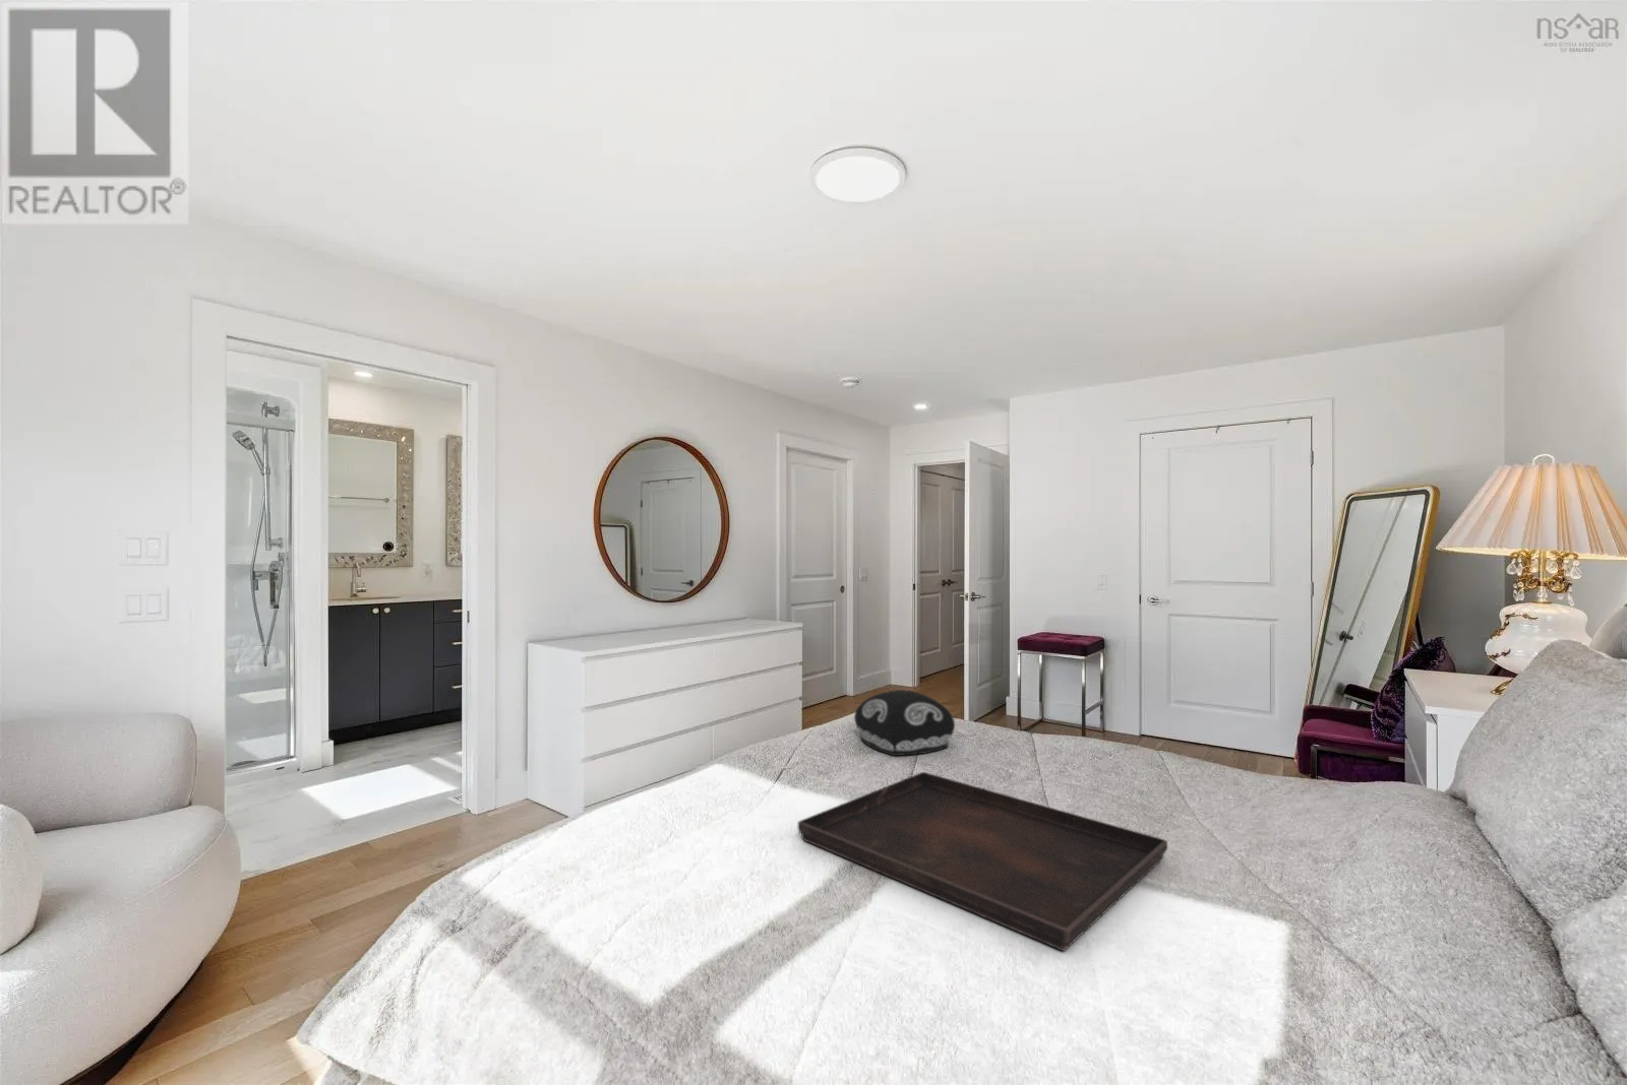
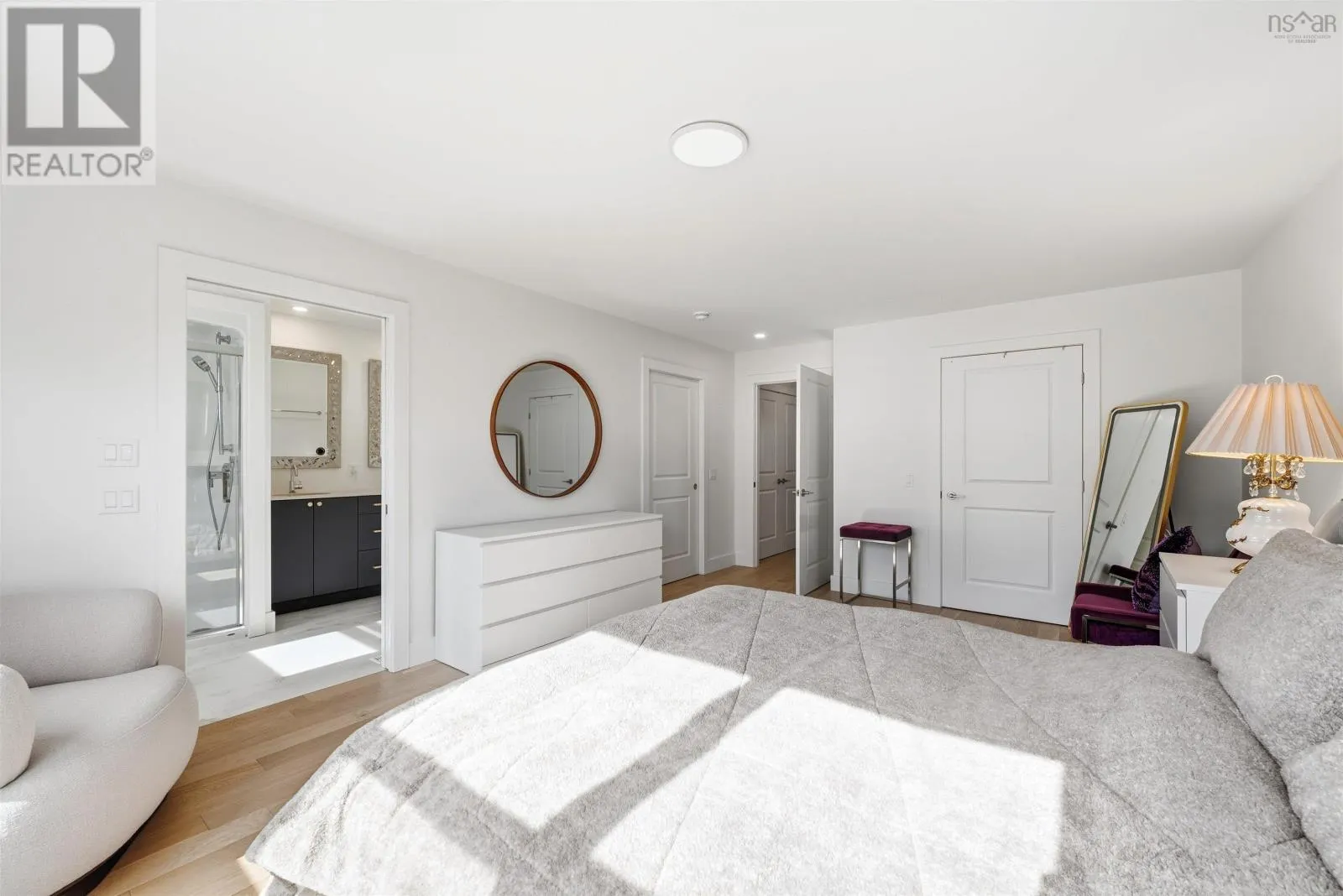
- cushion (903, 717)
- serving tray (976, 840)
